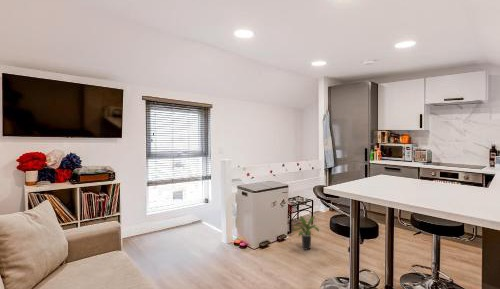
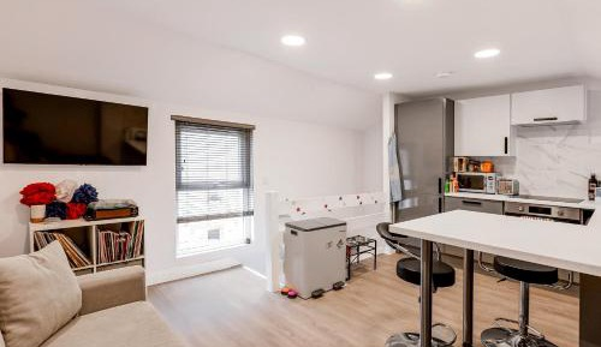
- potted plant (306, 233)
